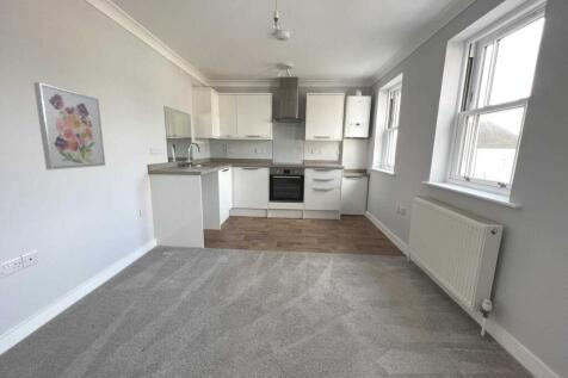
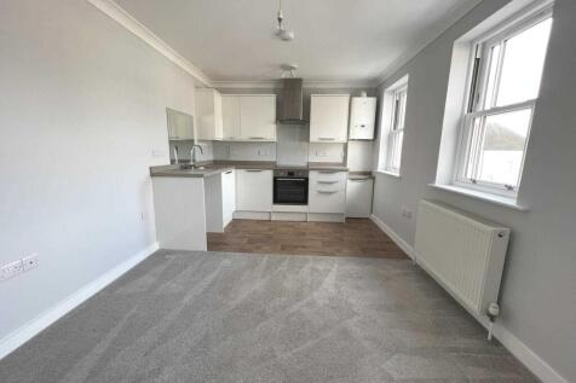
- wall art (74, 130)
